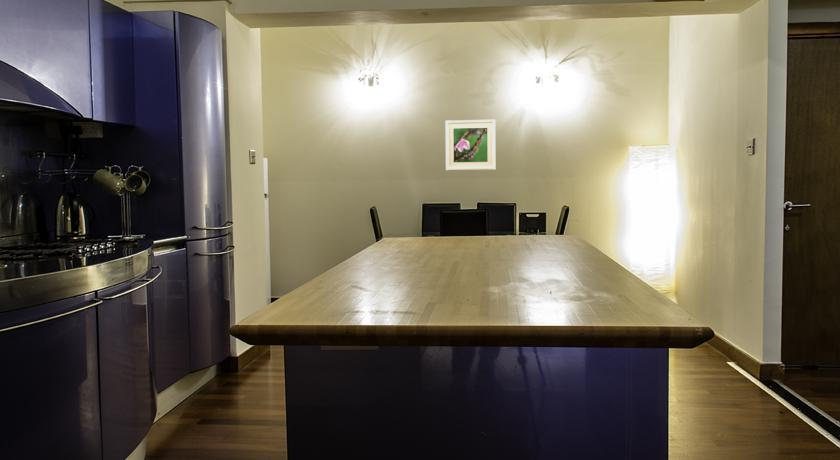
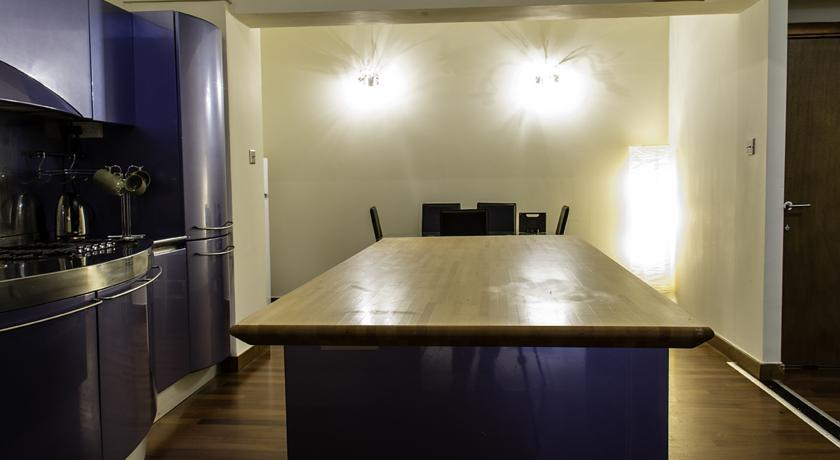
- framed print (470, 145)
